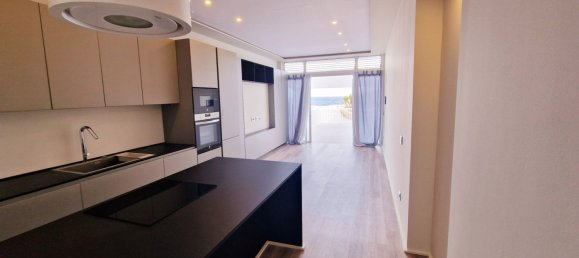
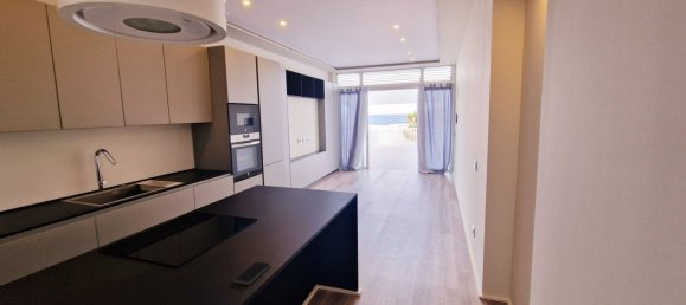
+ smartphone (252, 272)
